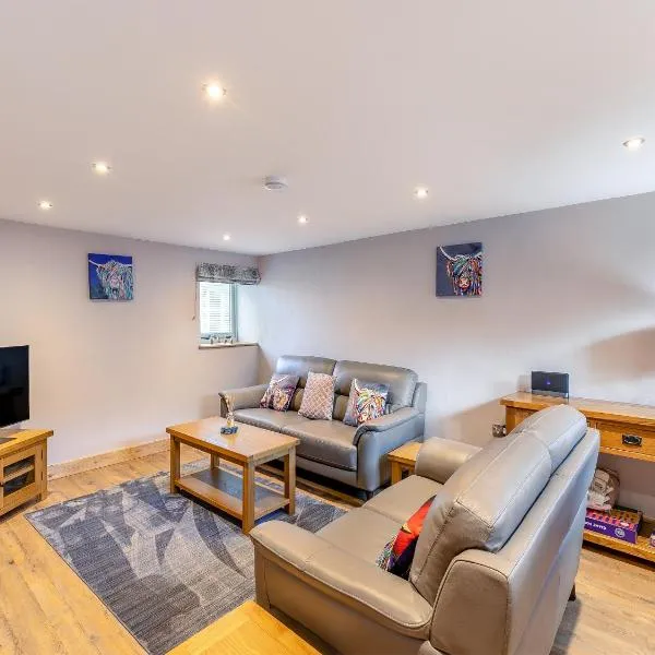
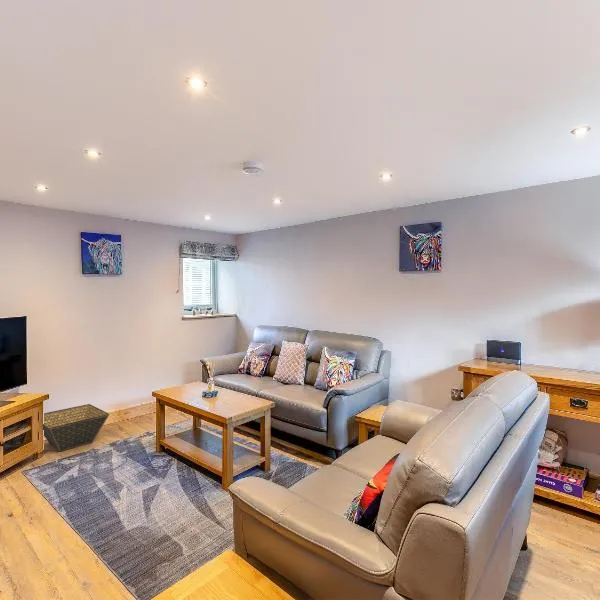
+ basket (71, 428)
